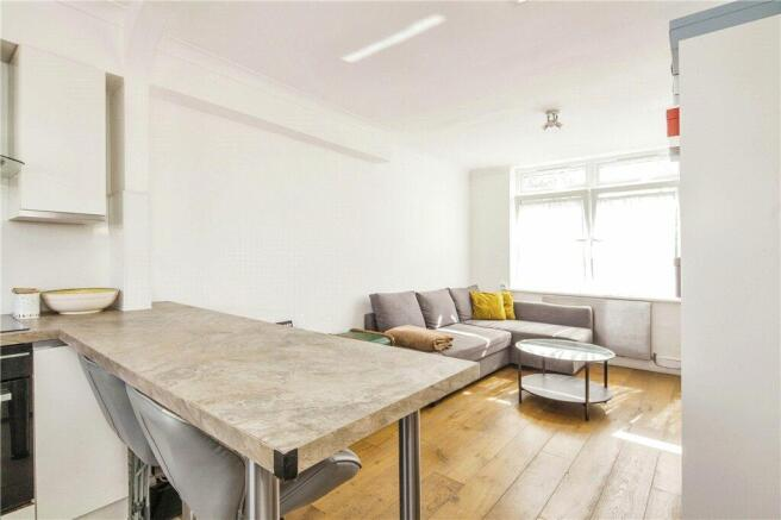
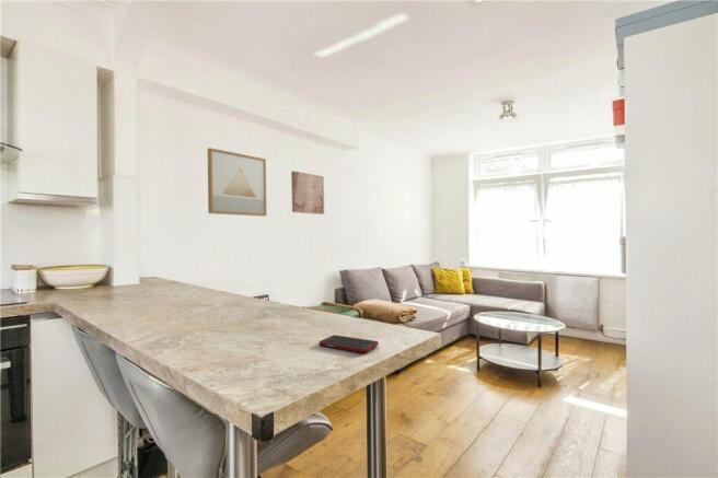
+ cell phone (348, 343)
+ wall art (239, 184)
+ wall art (308, 193)
